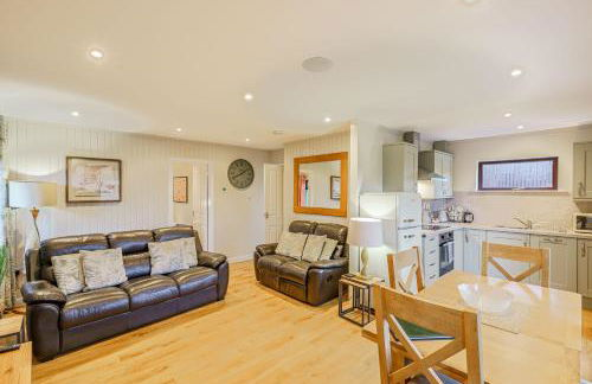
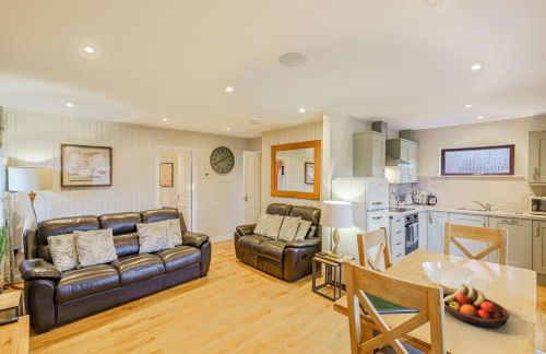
+ fruit bowl (471, 302)
